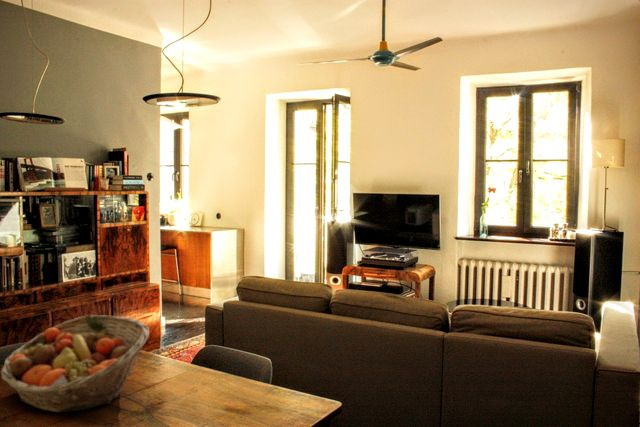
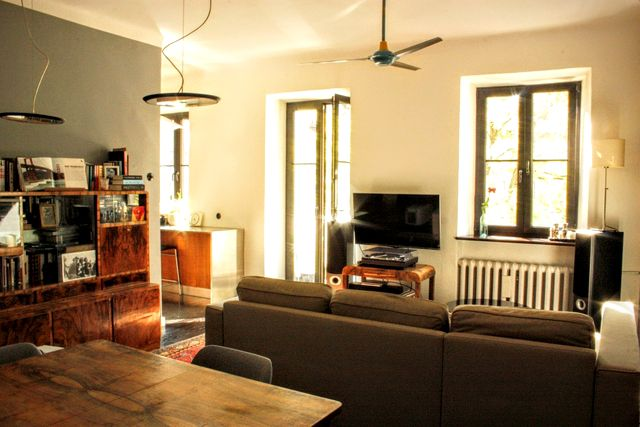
- fruit basket (77, 359)
